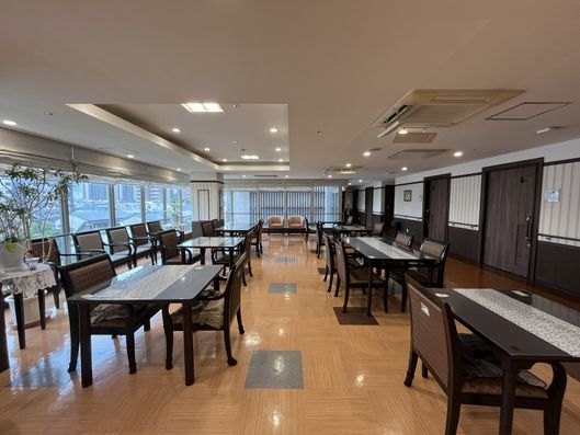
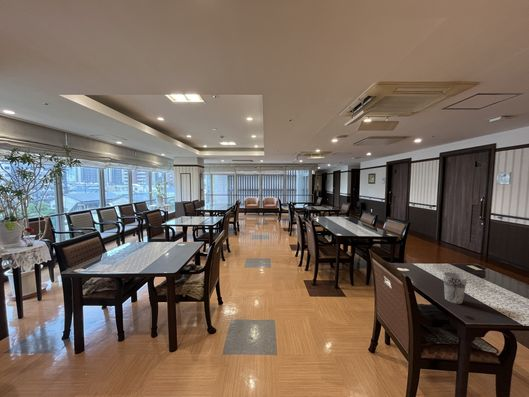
+ cup (454, 287)
